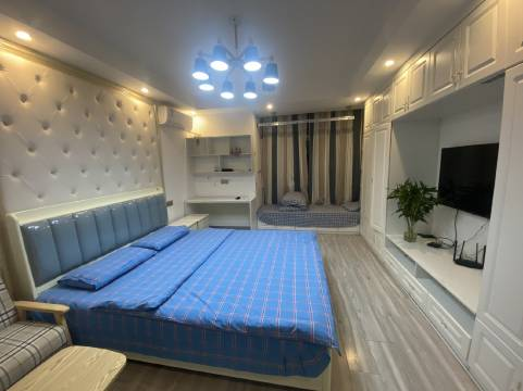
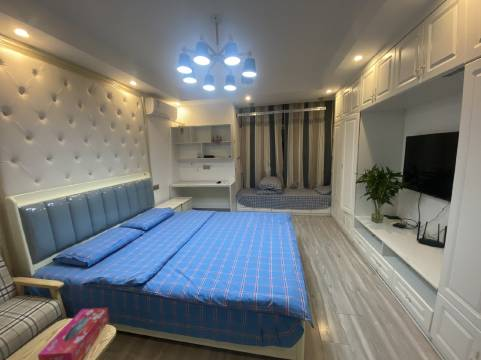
+ tissue box (78, 336)
